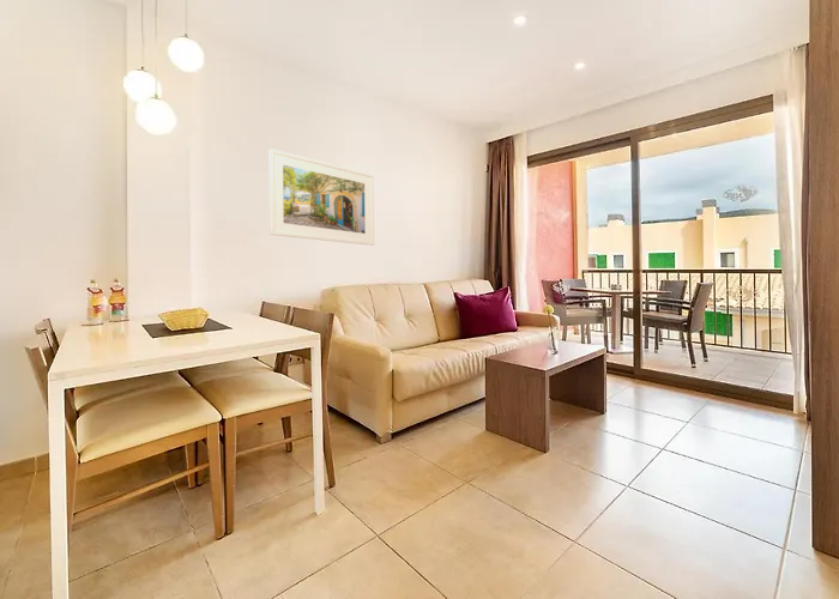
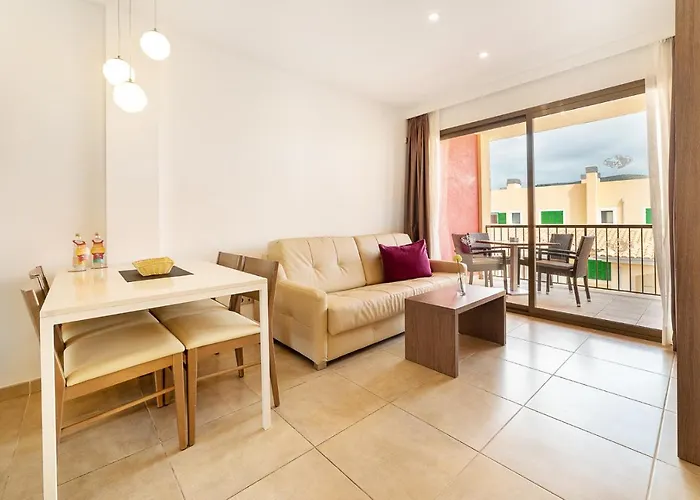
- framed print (326, 201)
